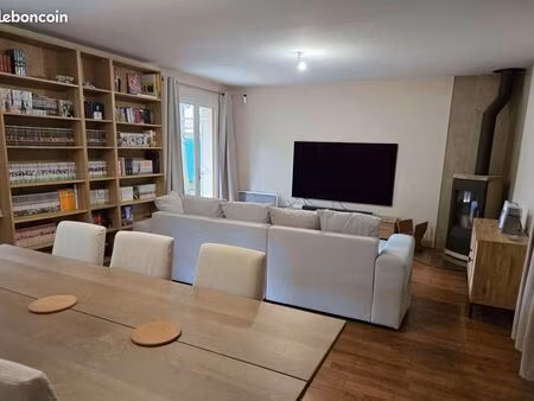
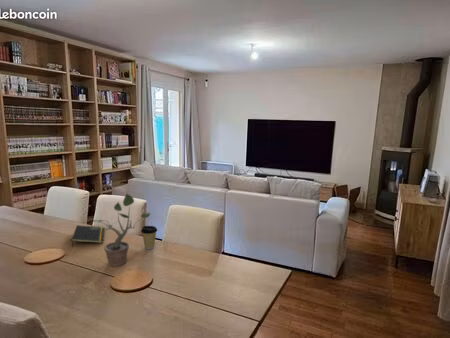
+ potted plant (118, 231)
+ notepad (89, 233)
+ coffee cup (149, 237)
